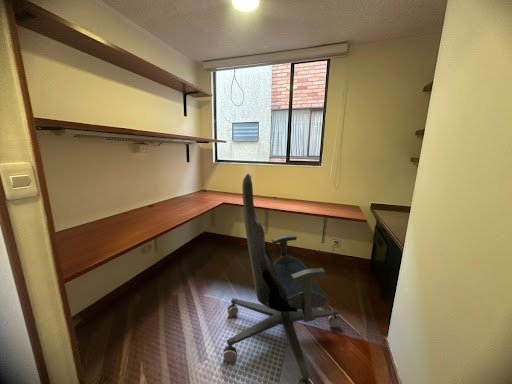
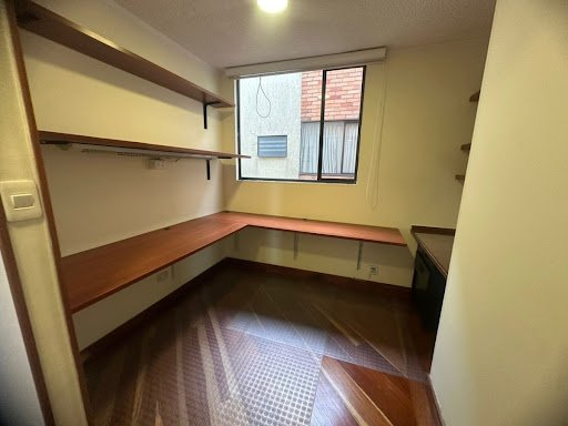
- office chair (280, 257)
